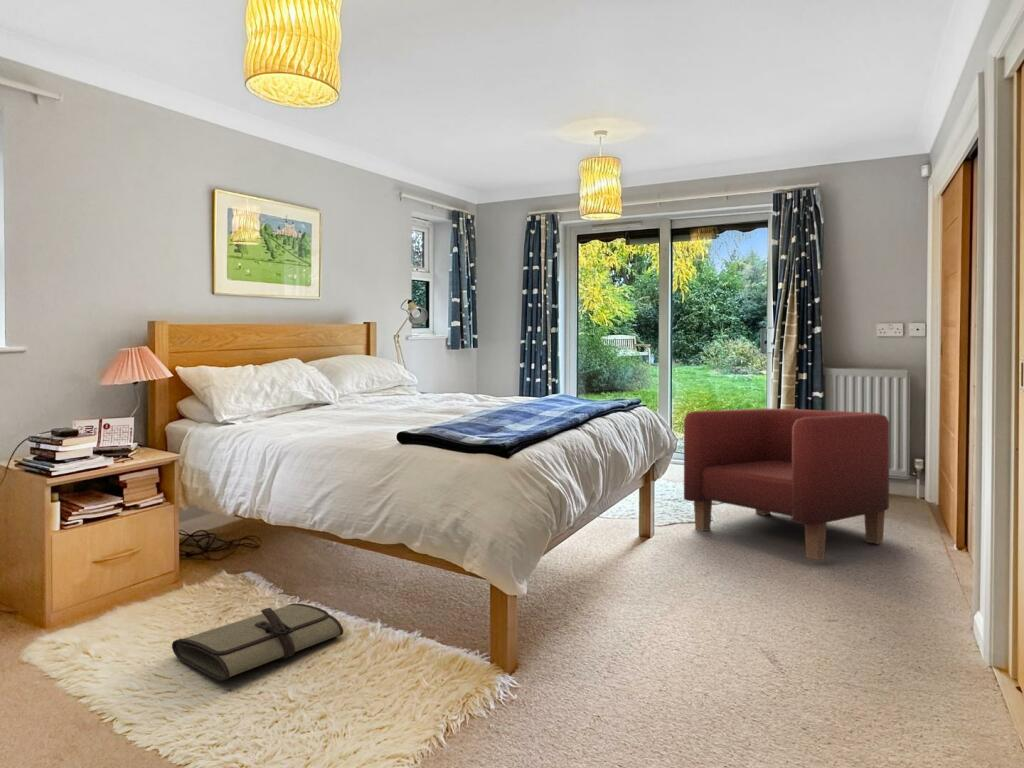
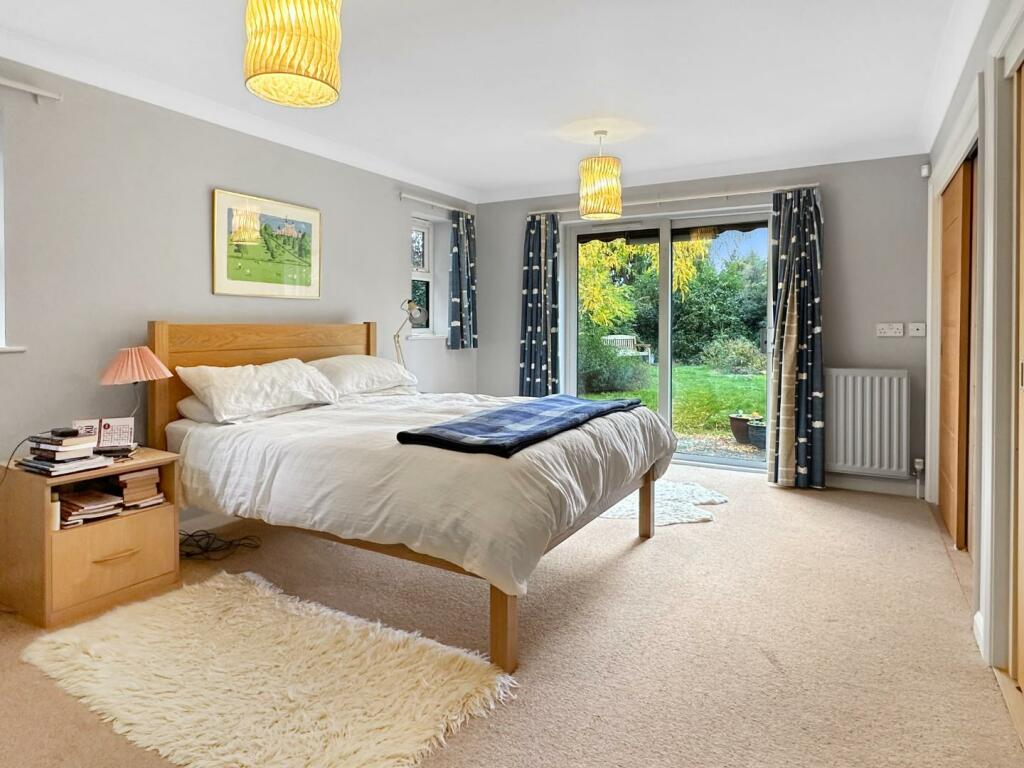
- armchair (787, 473)
- tool roll (260, 627)
